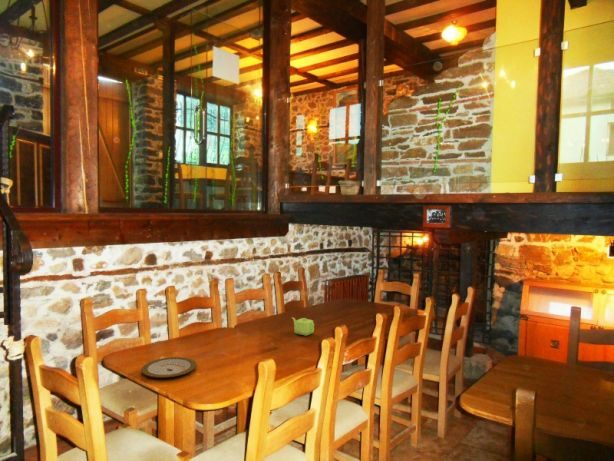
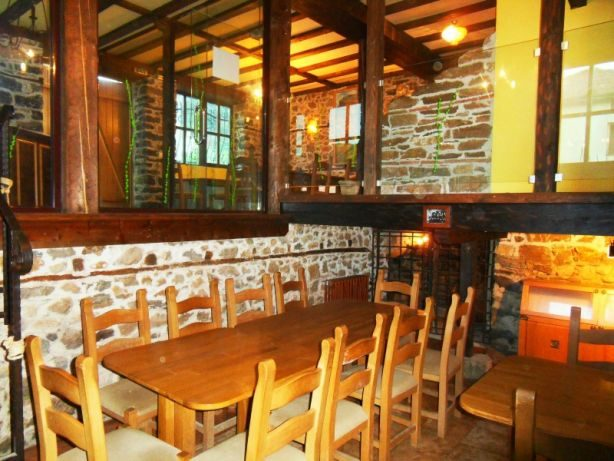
- teapot (302, 325)
- plate (169, 368)
